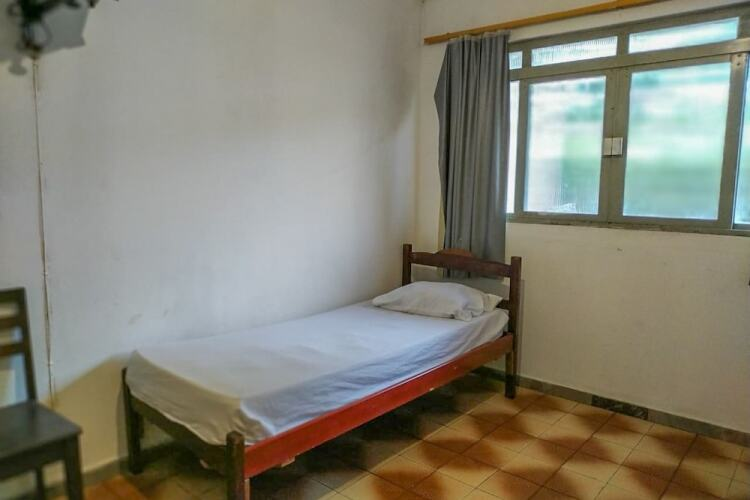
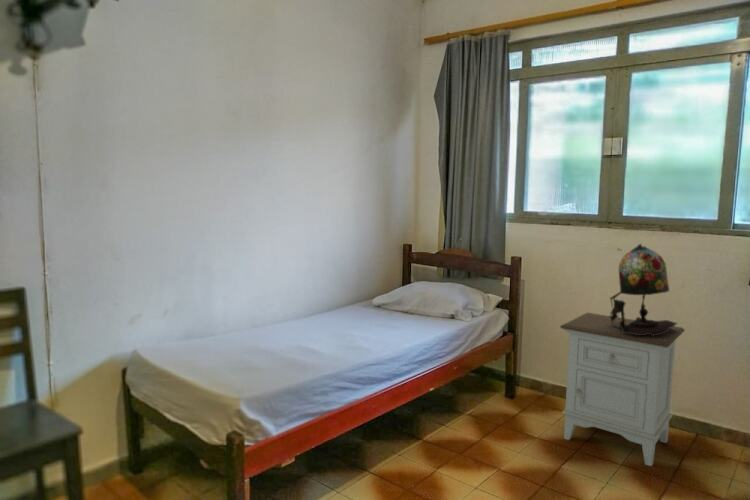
+ table lamp (645, 287)
+ nightstand (618, 384)
